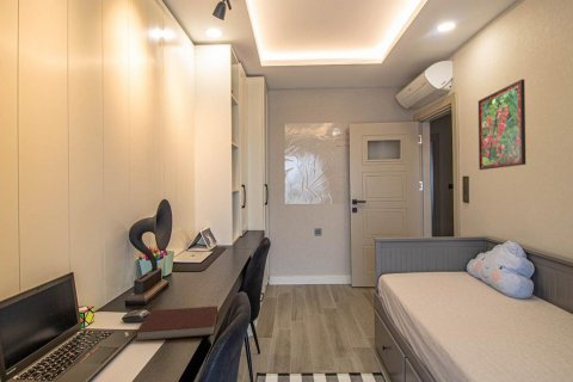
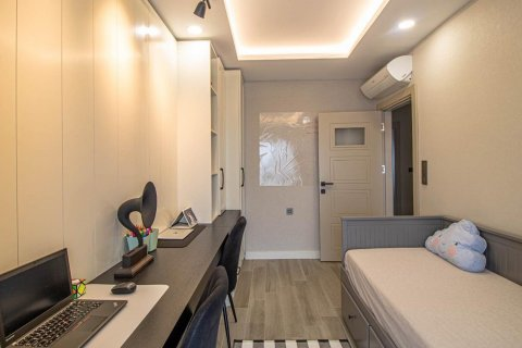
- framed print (499, 129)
- notebook (180, 321)
